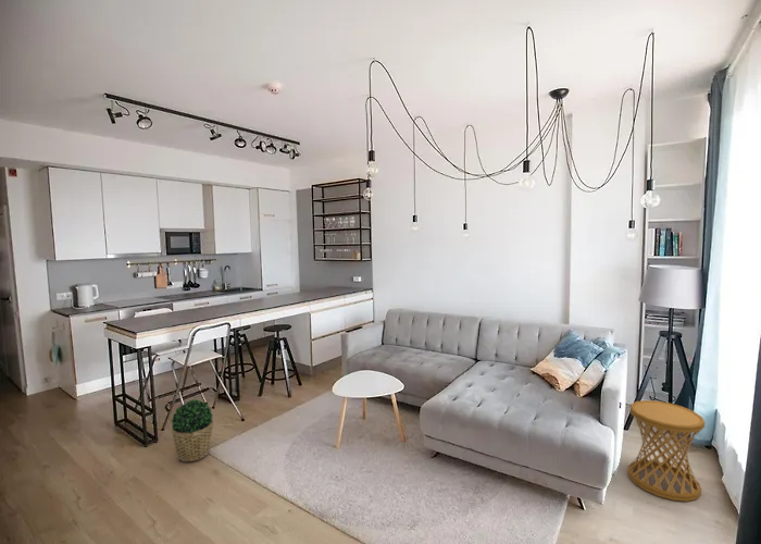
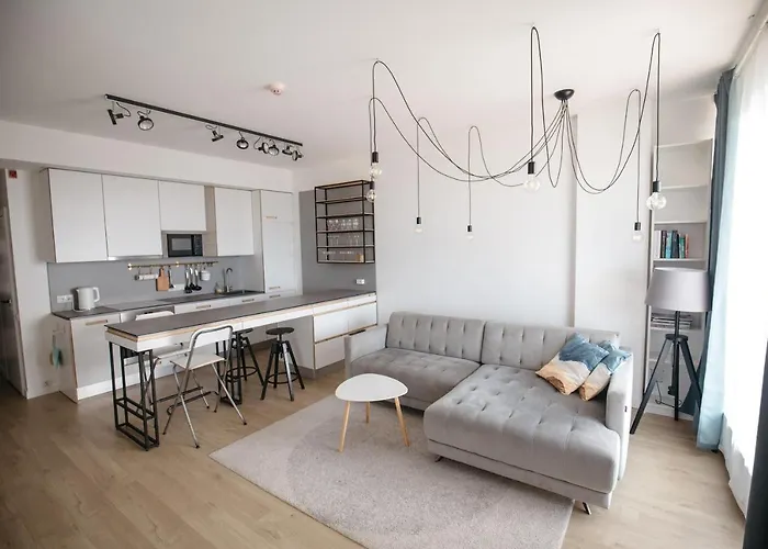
- potted plant (192, 428)
- side table (663, 447)
